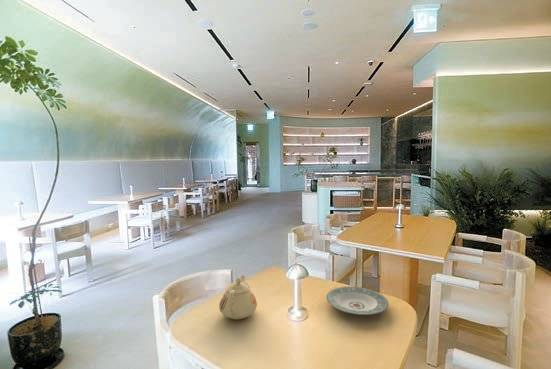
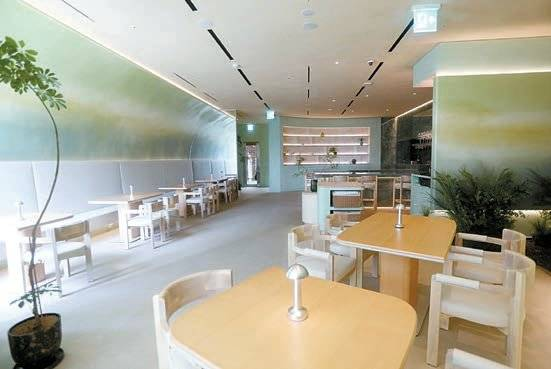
- plate (356, 302)
- teapot (237, 296)
